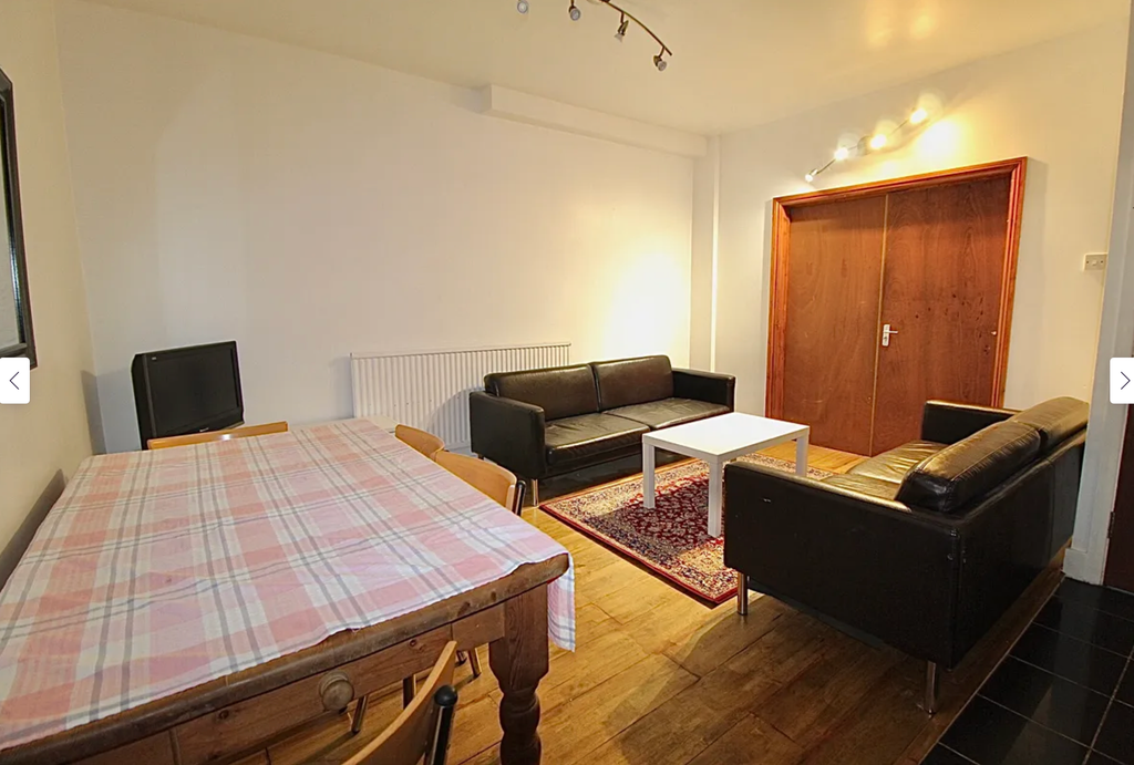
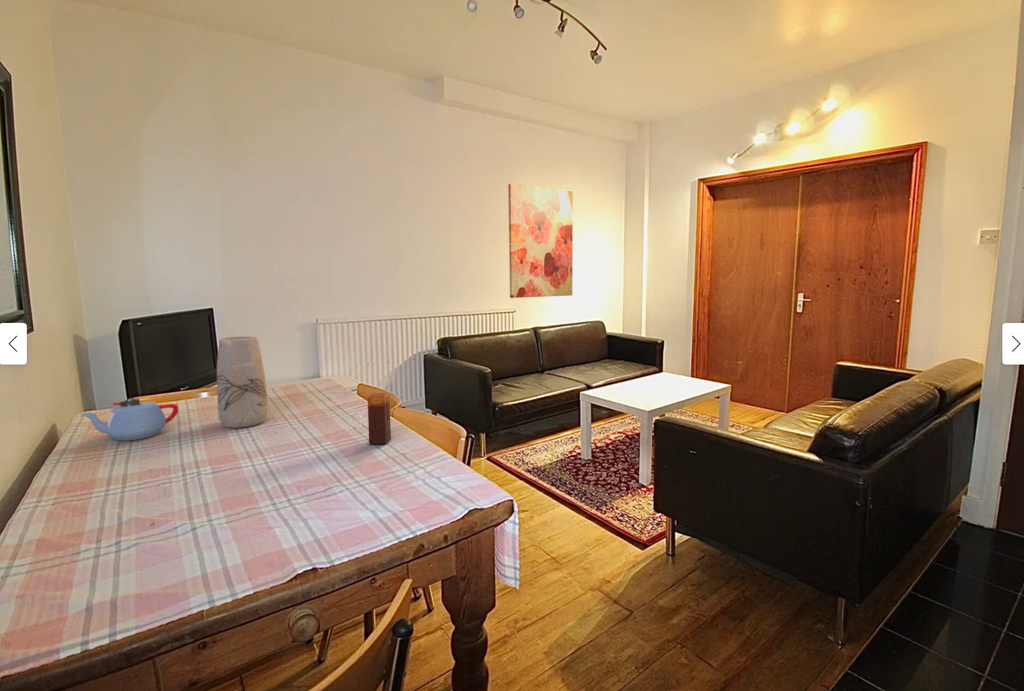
+ teapot (132, 417)
+ wall art (542, 243)
+ vase (240, 381)
+ candle (379, 417)
